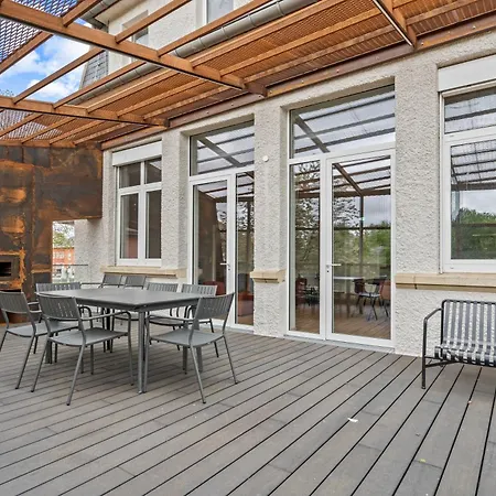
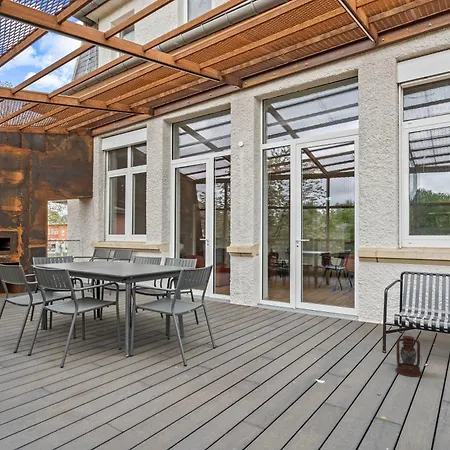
+ lantern (408, 352)
